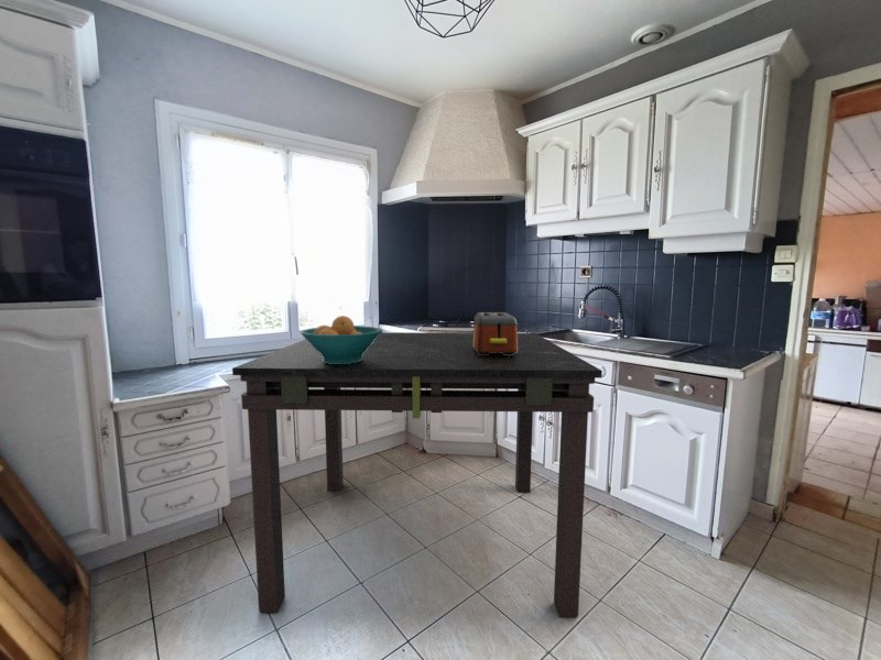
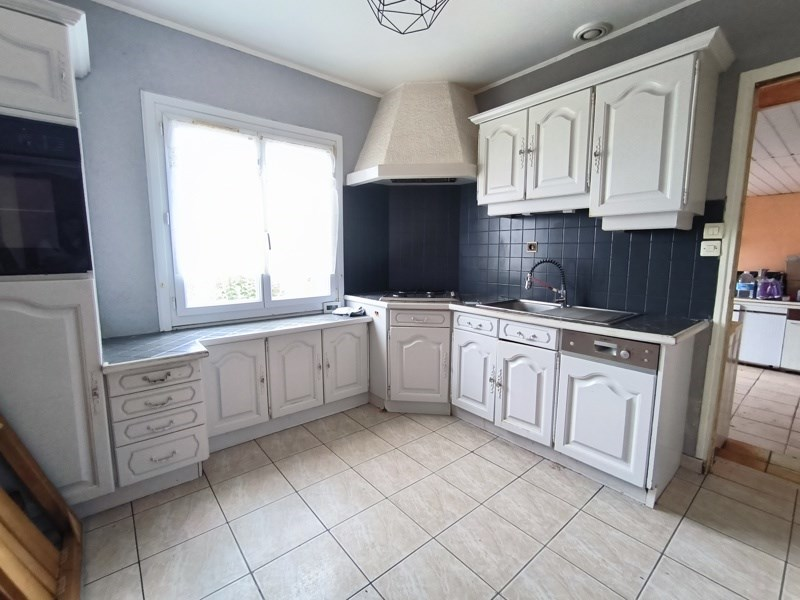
- toaster (493, 332)
- dining table (418, 417)
- fruit bowl (342, 338)
